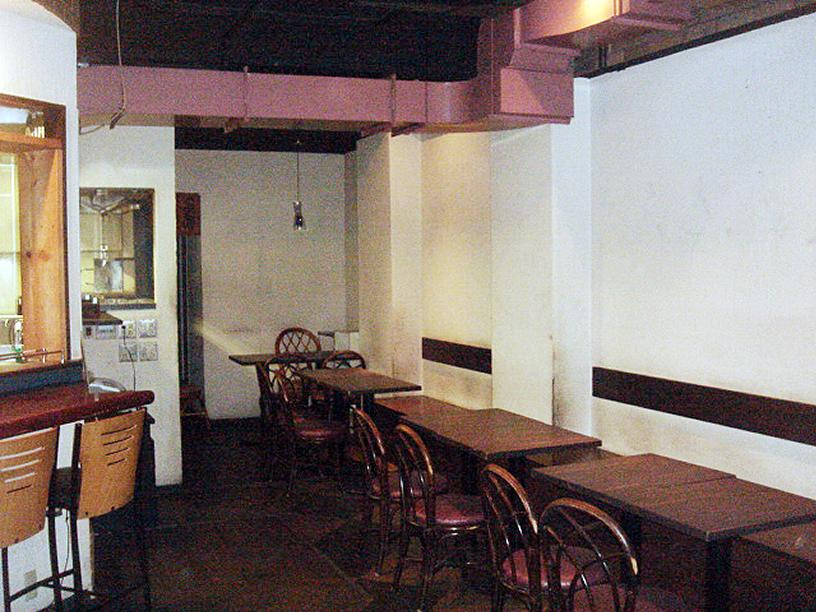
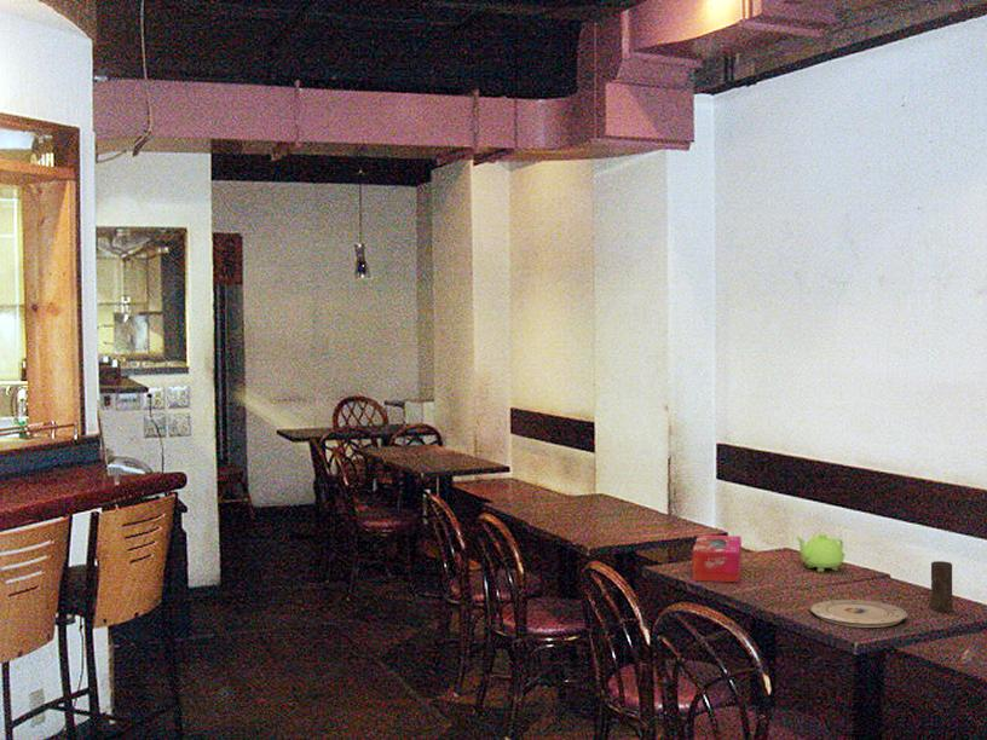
+ candle (941, 586)
+ teakettle (820, 551)
+ tissue box (717, 557)
+ plate (858, 613)
